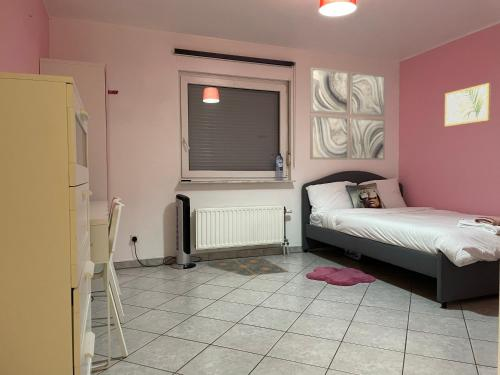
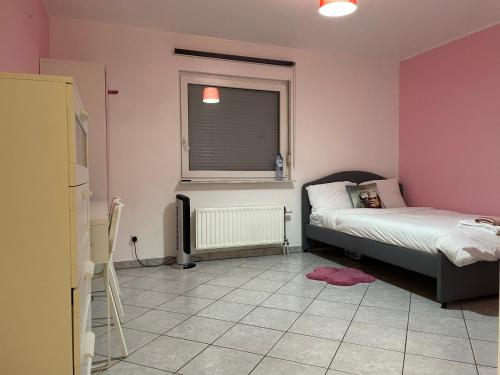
- bath mat (243, 266)
- wall art (348, 114)
- wall art (466, 106)
